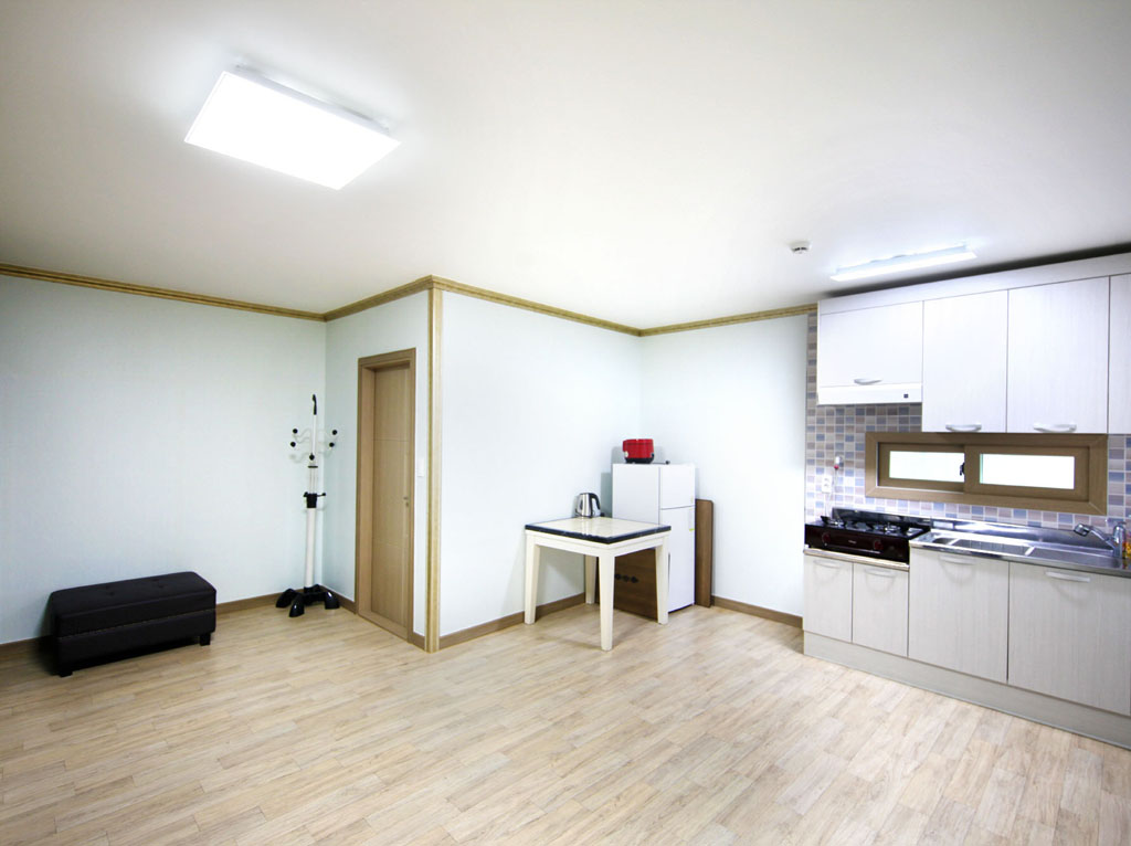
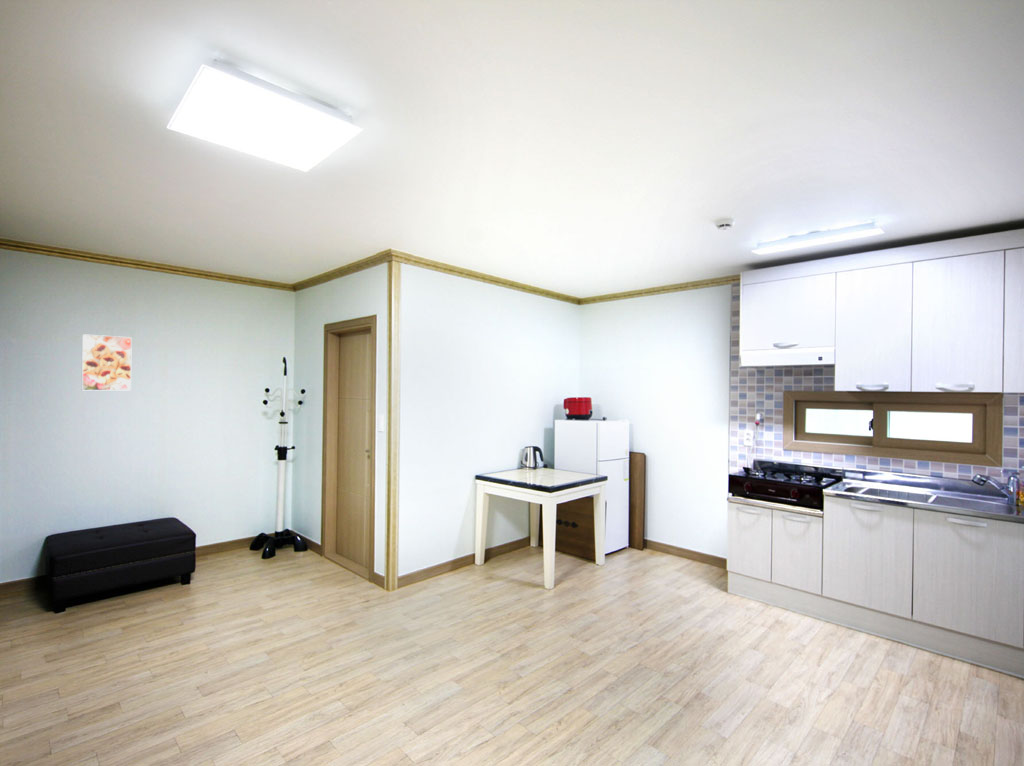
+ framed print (107, 363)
